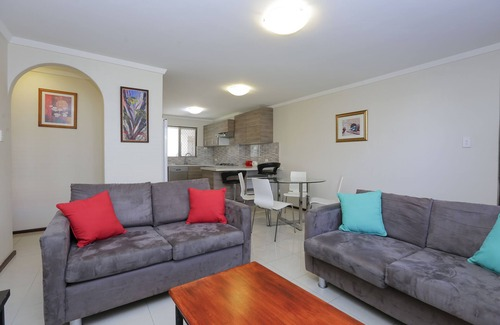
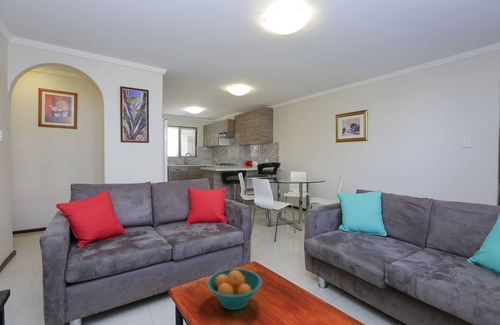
+ fruit bowl (234, 286)
